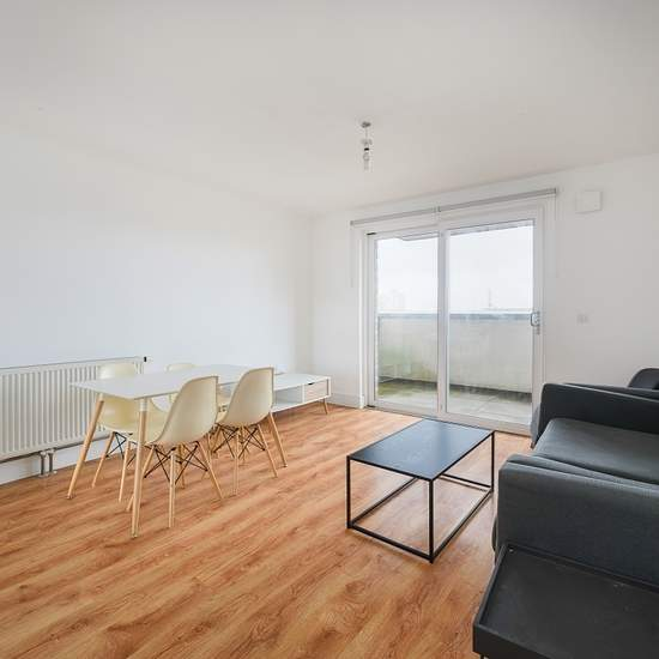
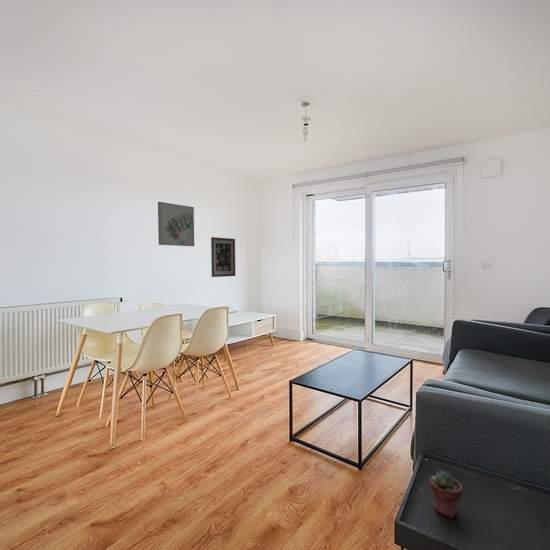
+ potted succulent (445, 491)
+ wall art (223, 257)
+ wall art (176, 225)
